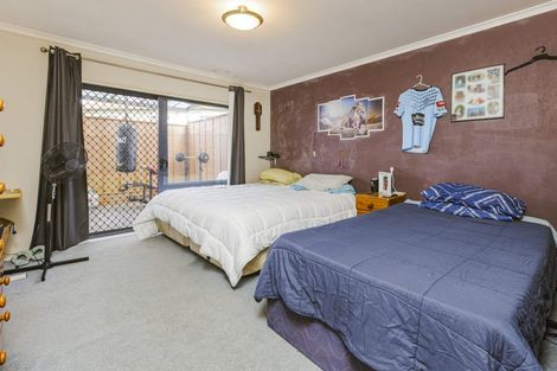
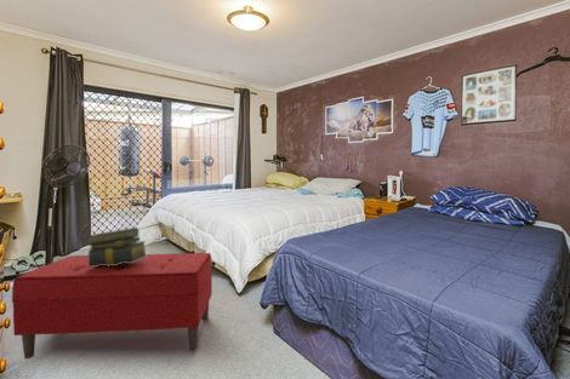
+ stack of books (116, 247)
+ bench (126, 299)
